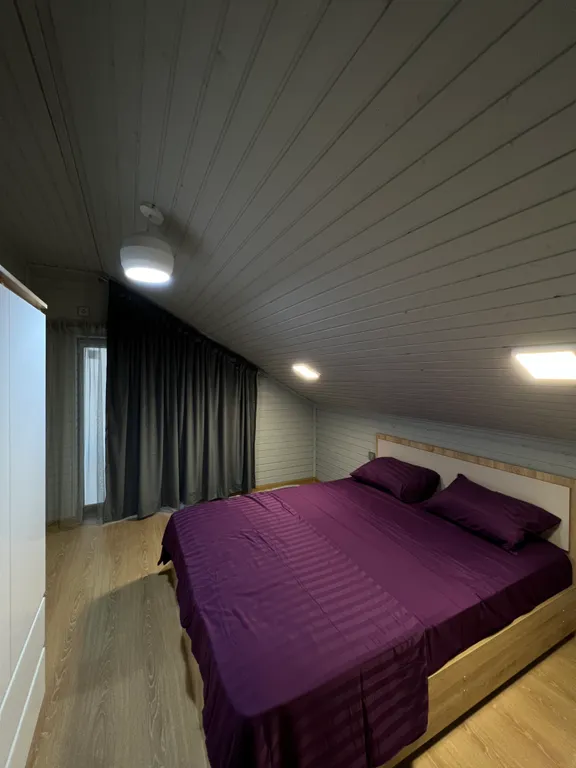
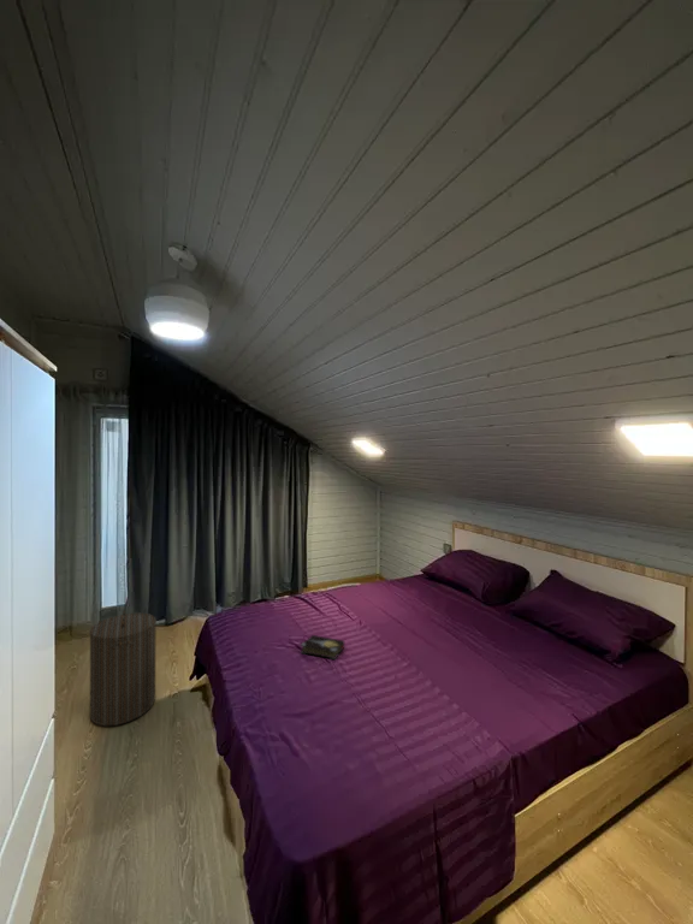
+ laundry hamper (124, 658)
+ hardback book (322, 645)
